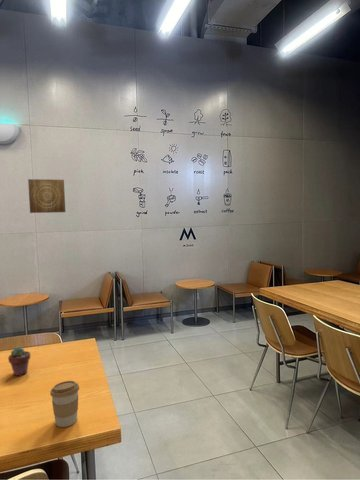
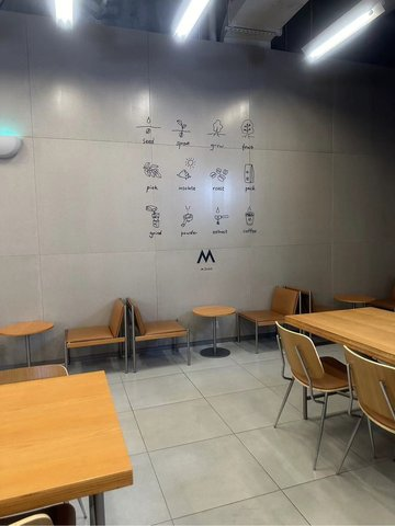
- coffee cup (65, 402)
- wall art (47, 196)
- potted succulent (19, 359)
